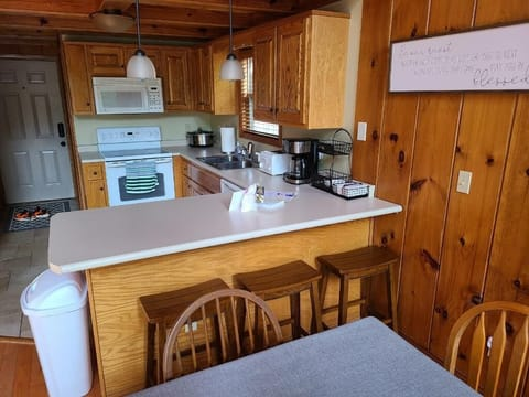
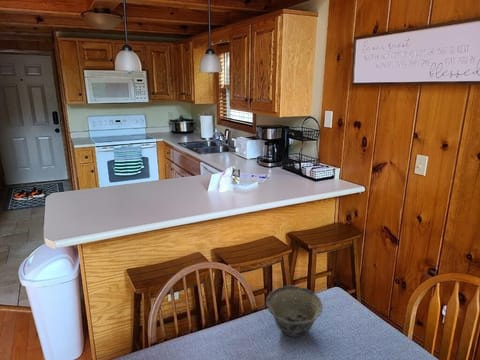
+ bowl (293, 315)
